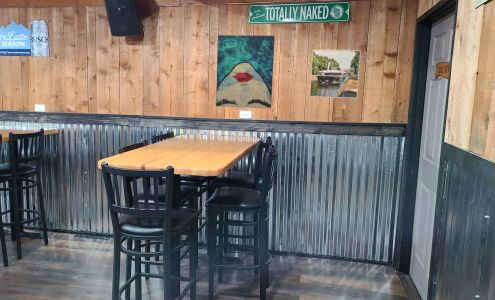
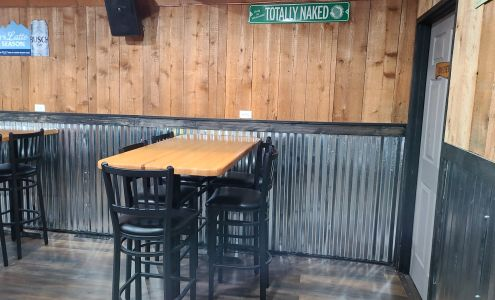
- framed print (334, 74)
- wall art (244, 71)
